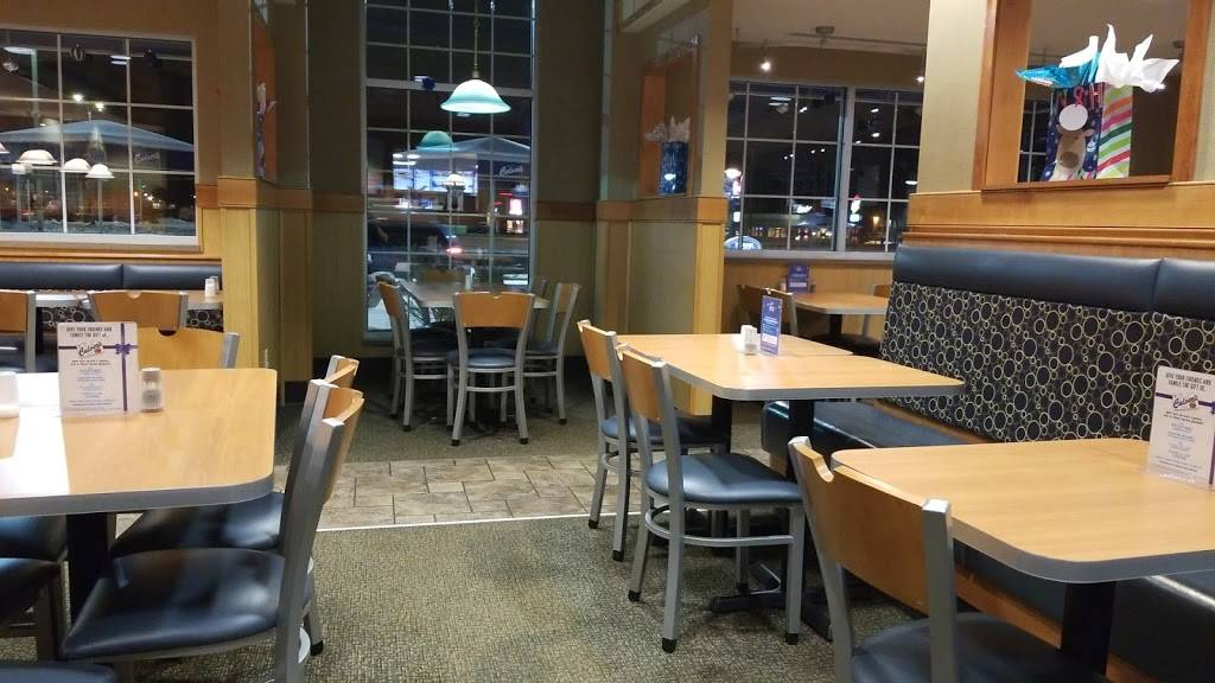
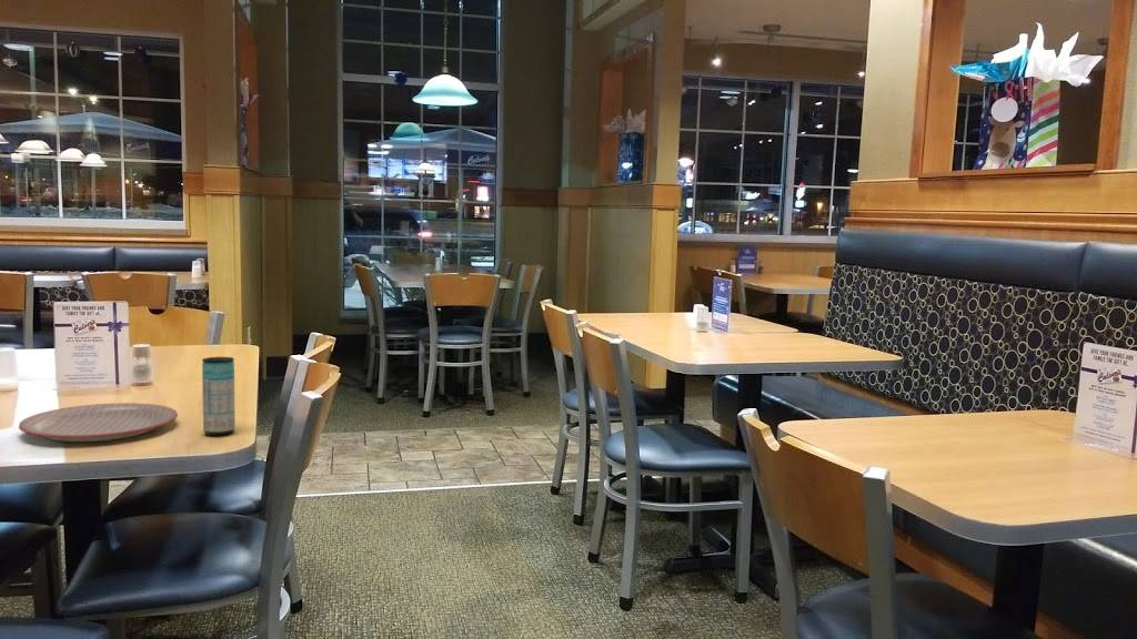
+ plate (101, 423)
+ beverage can (219, 395)
